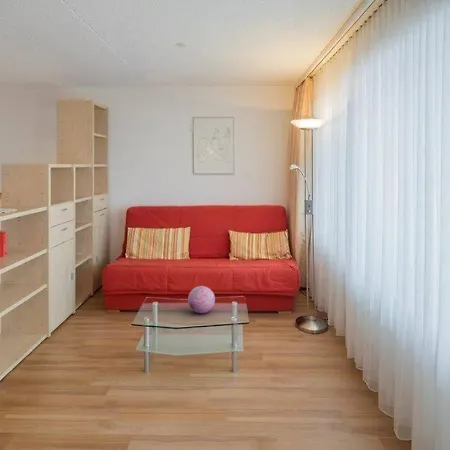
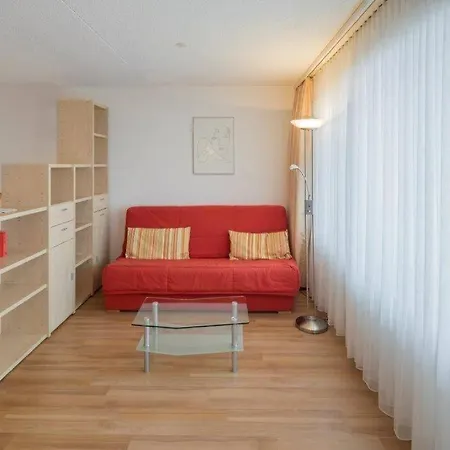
- decorative orb (201, 299)
